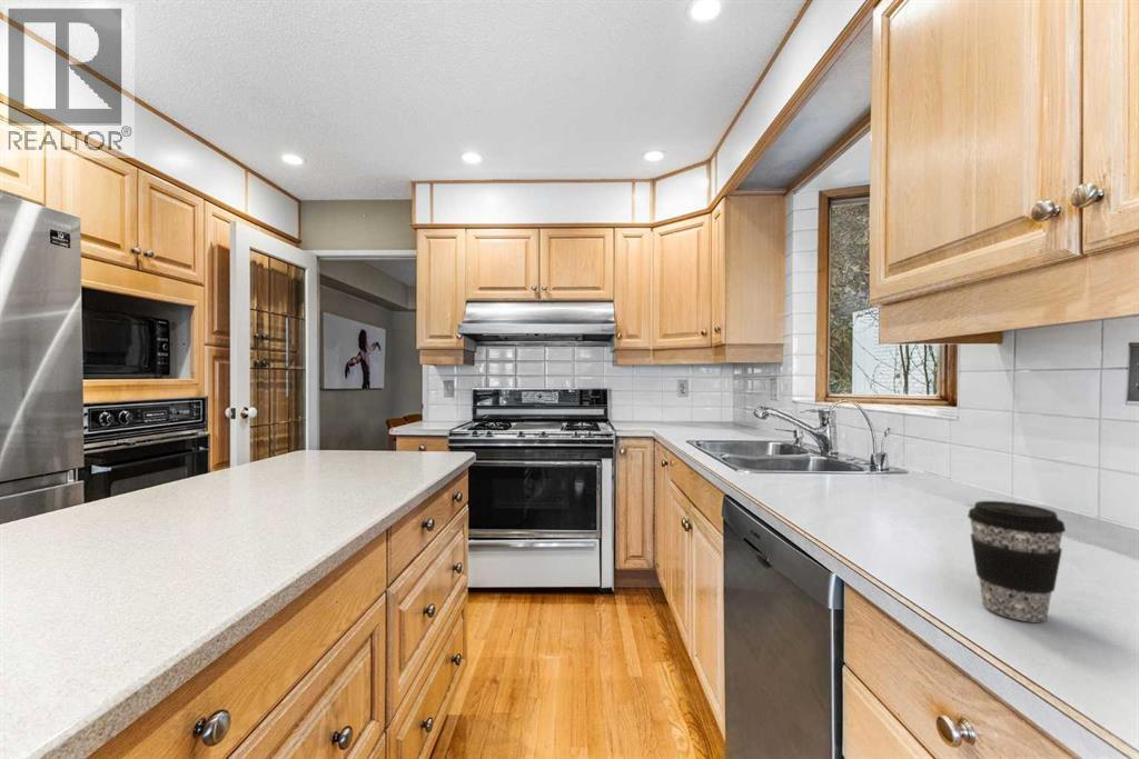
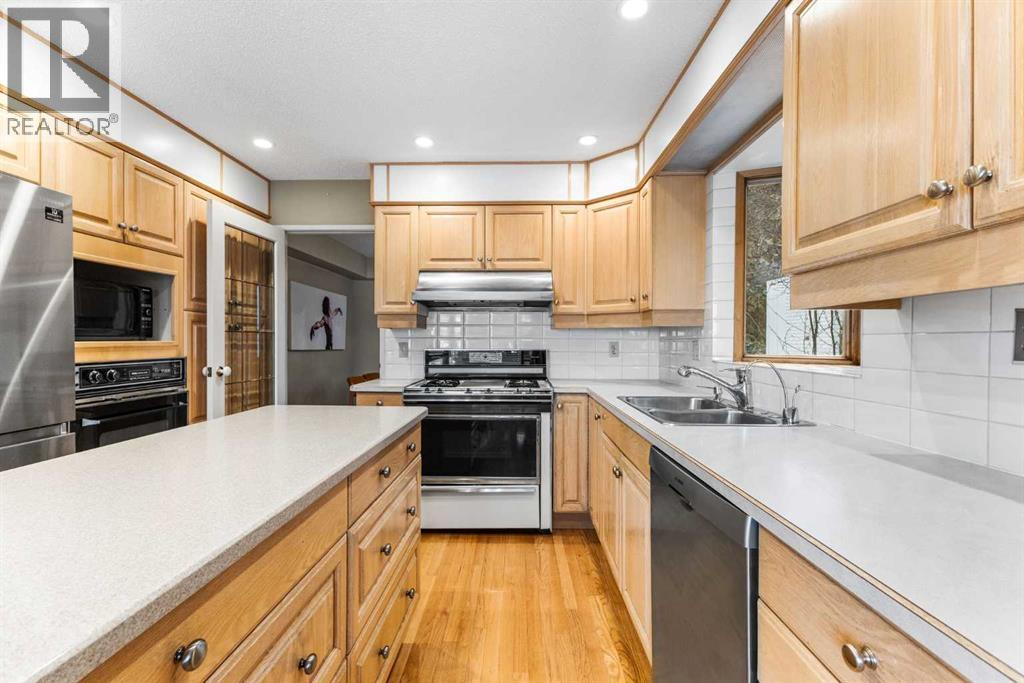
- coffee cup (1013, 559)
